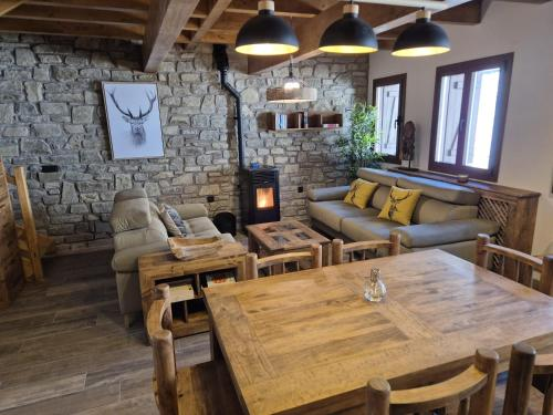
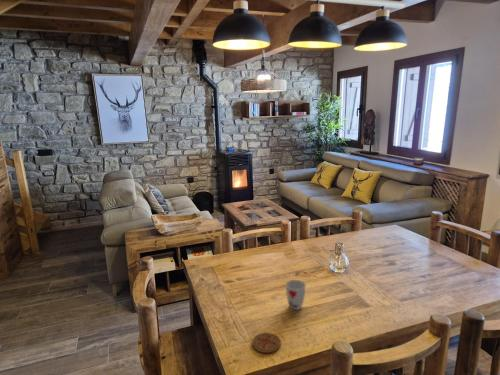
+ coaster (266, 342)
+ cup (295, 295)
